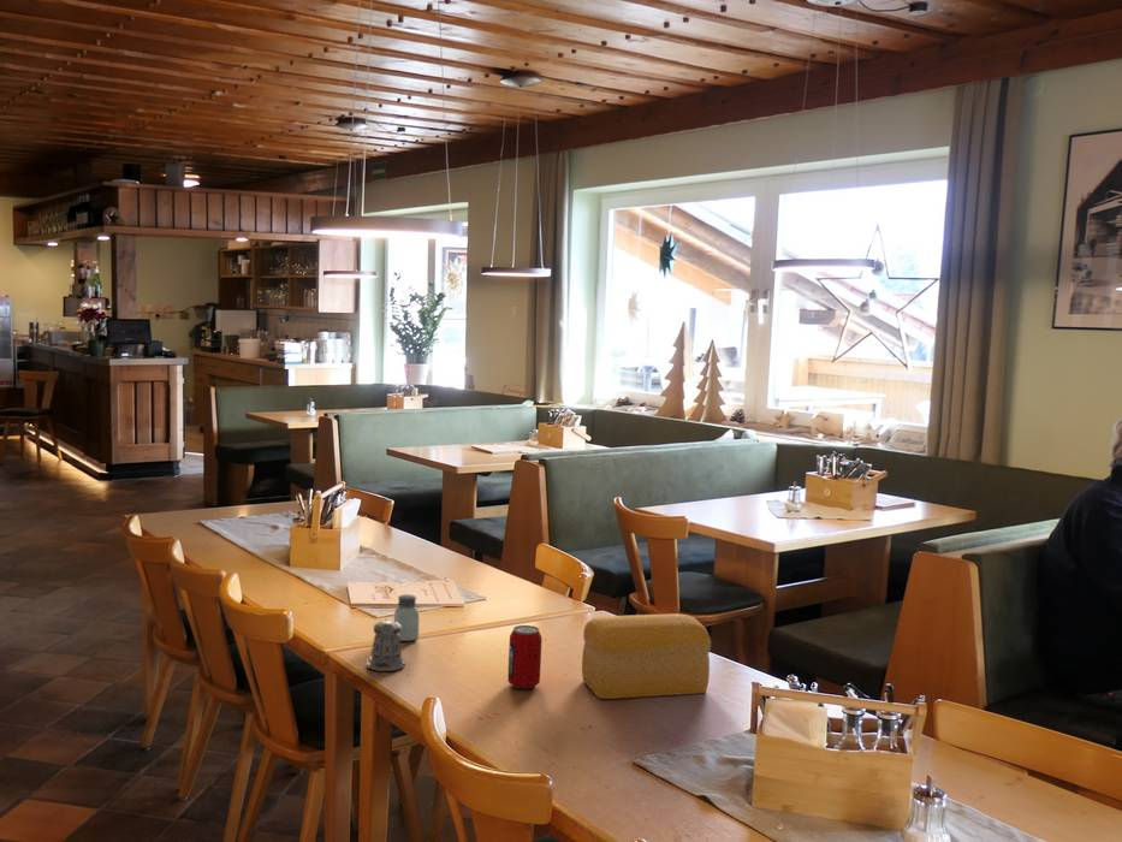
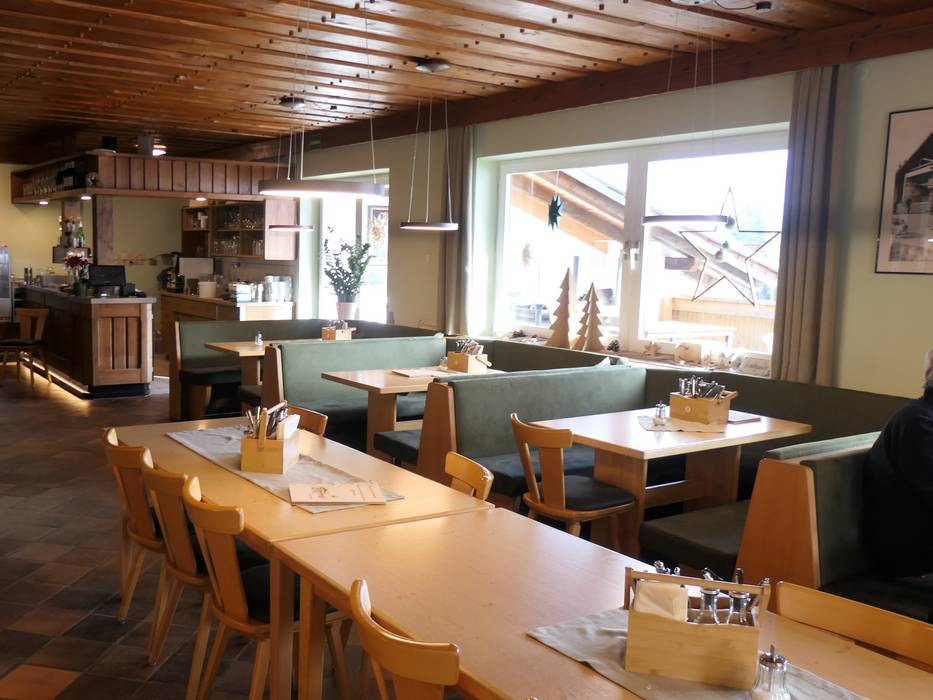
- bread (646, 651)
- beverage can (524, 657)
- saltshaker (406, 617)
- pepper shaker (387, 641)
